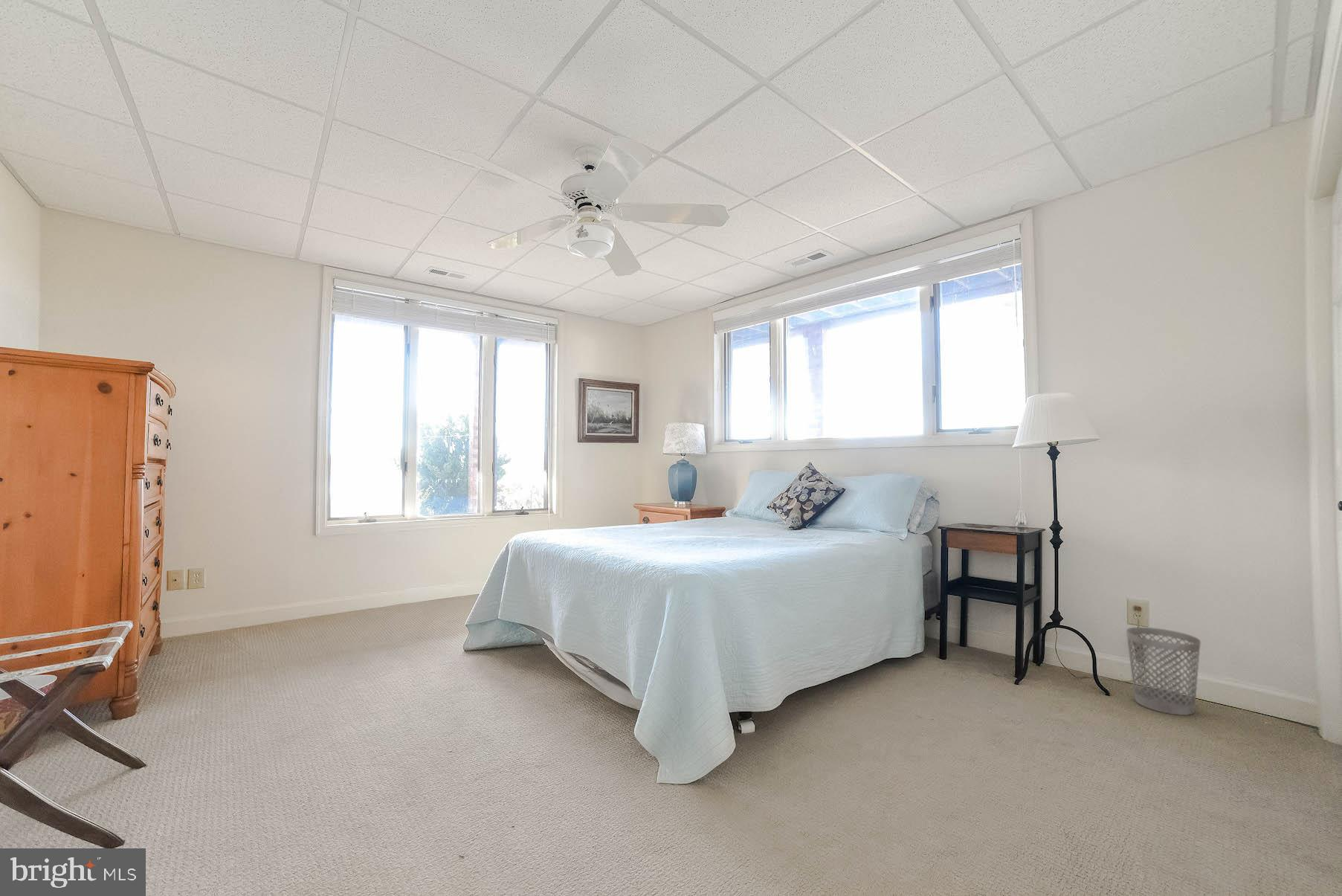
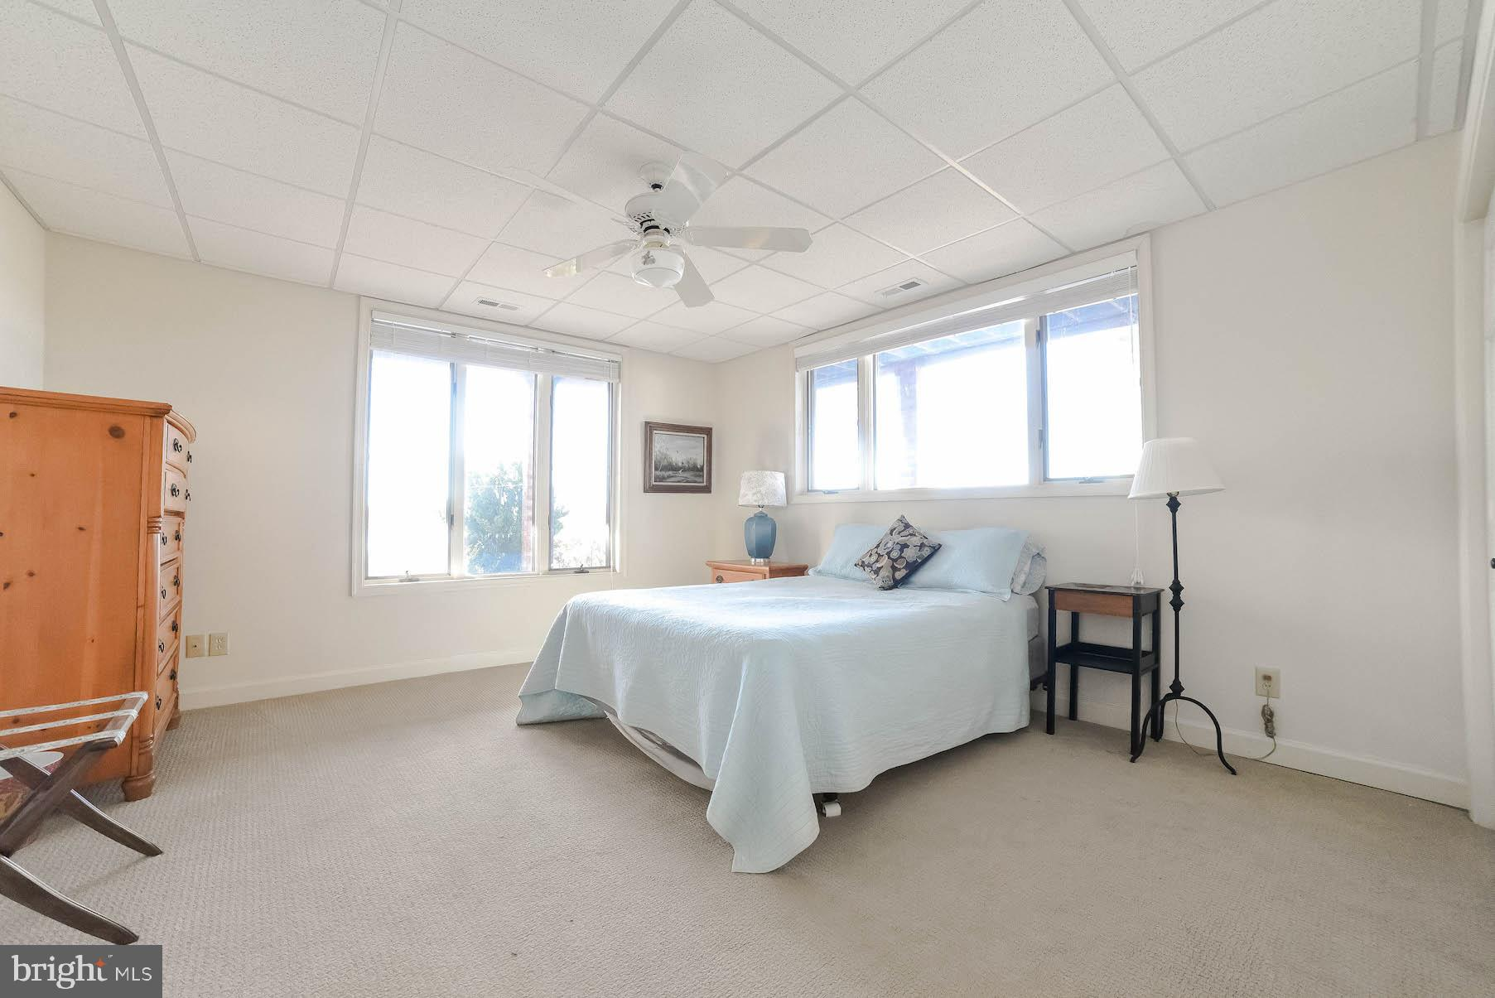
- wastebasket (1163, 671)
